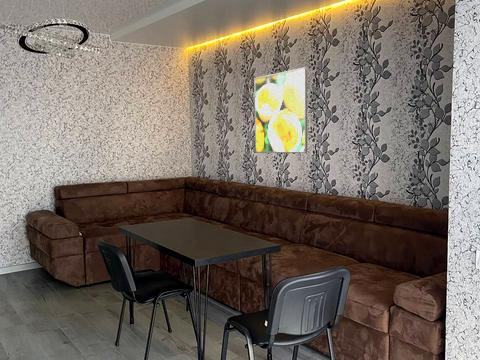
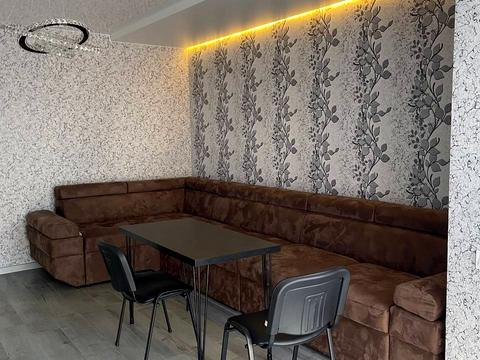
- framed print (279, 113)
